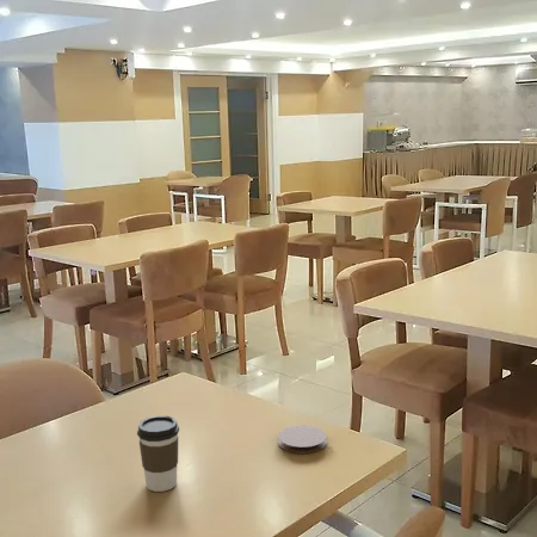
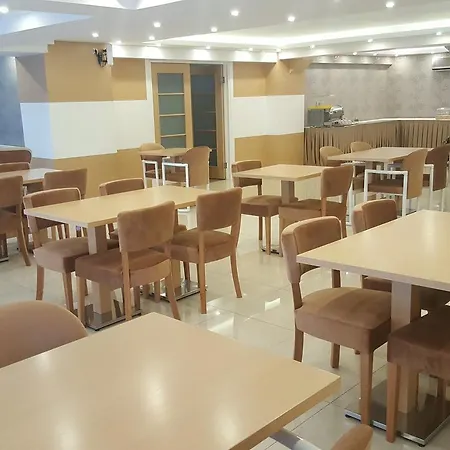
- coaster (302, 438)
- coffee cup (159, 453)
